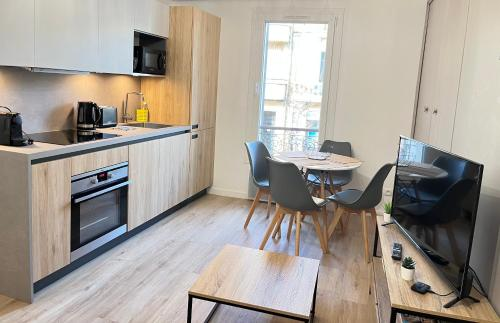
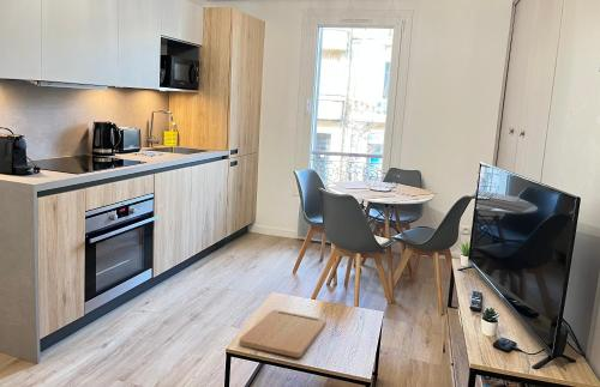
+ cutting board (284, 331)
